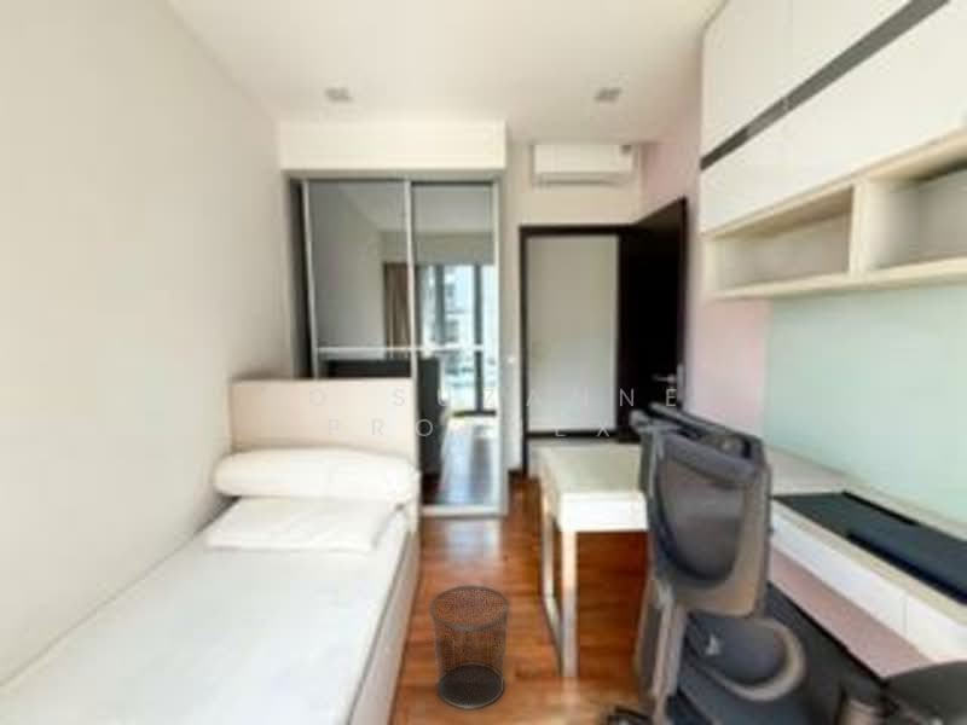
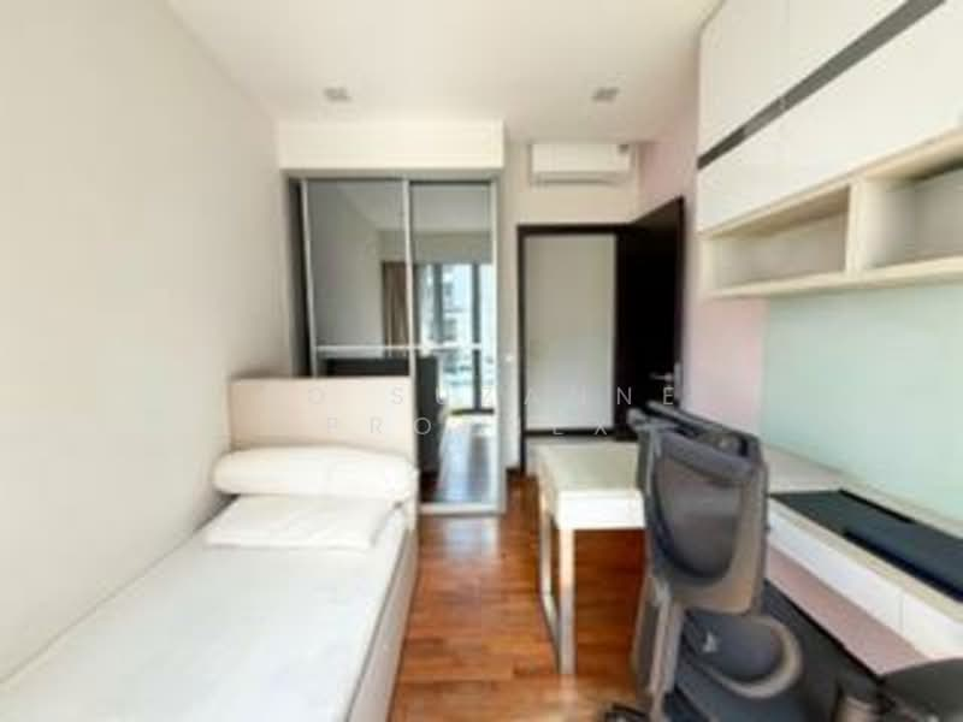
- waste bin (470, 645)
